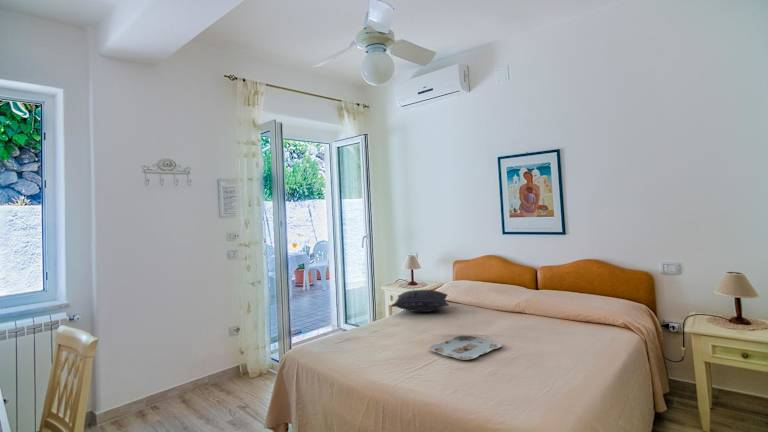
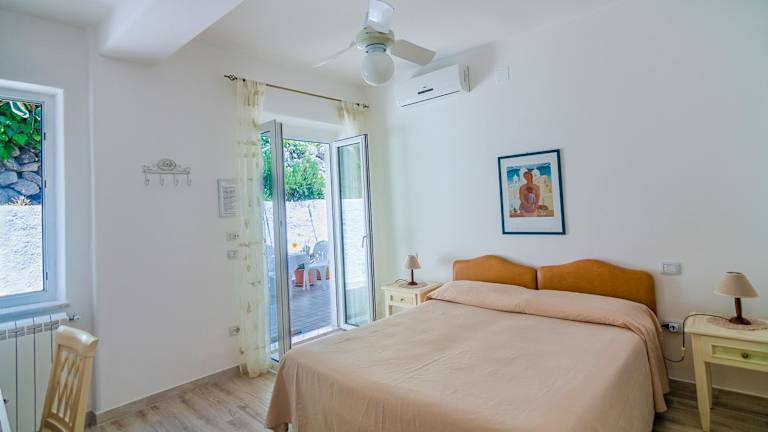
- serving tray (465, 347)
- pillow (421, 300)
